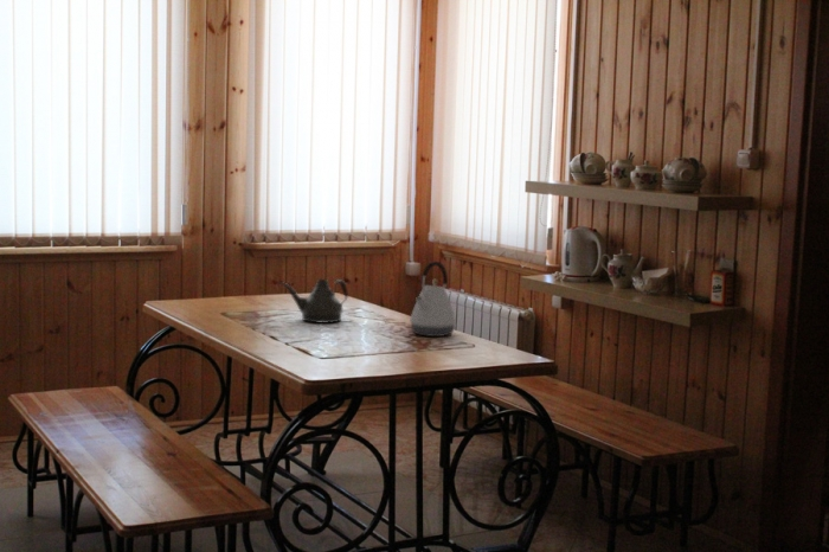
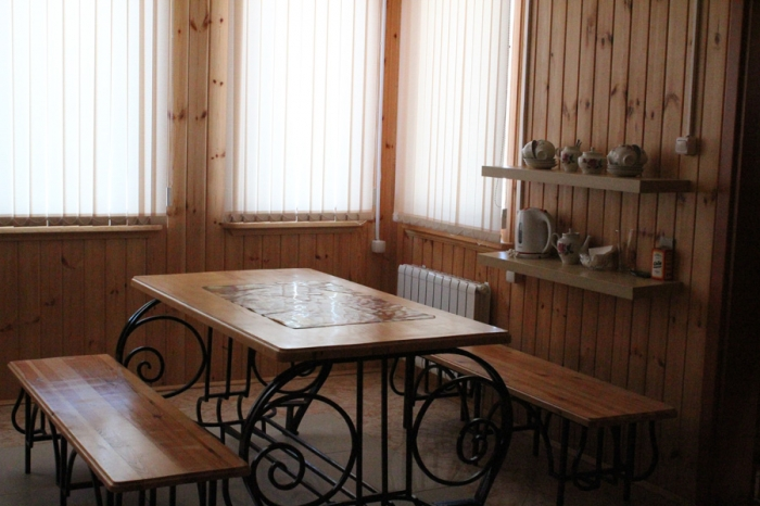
- teapot (313, 300)
- kettle (432, 297)
